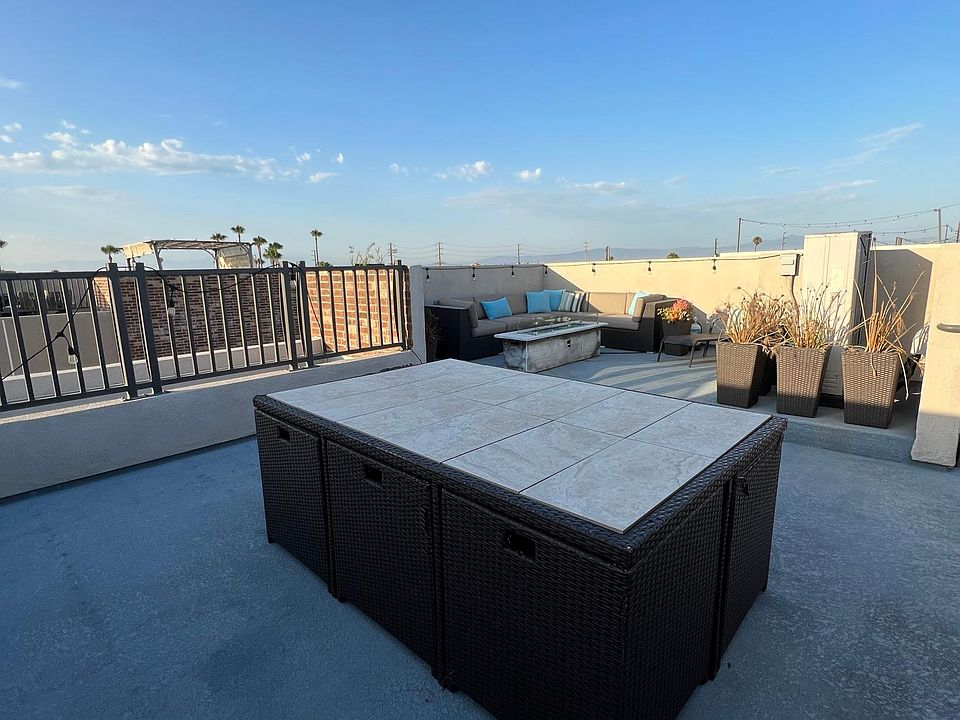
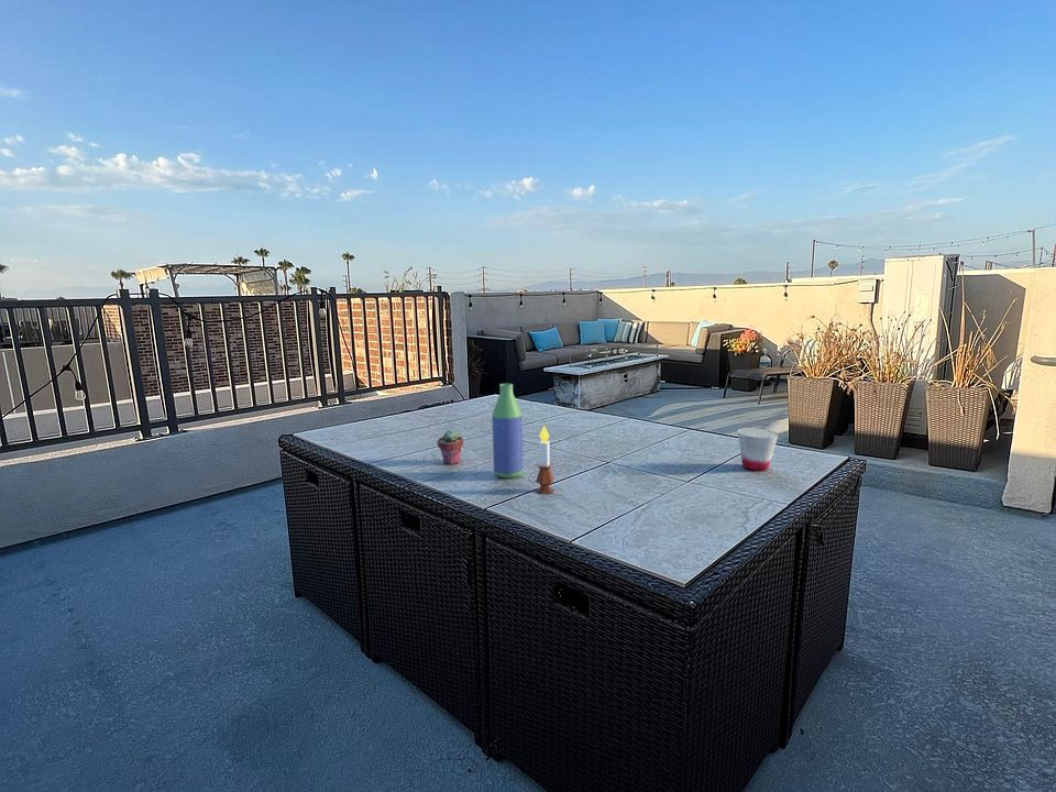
+ cup (756, 450)
+ potted succulent (450, 446)
+ bottle (507, 430)
+ candle (544, 458)
